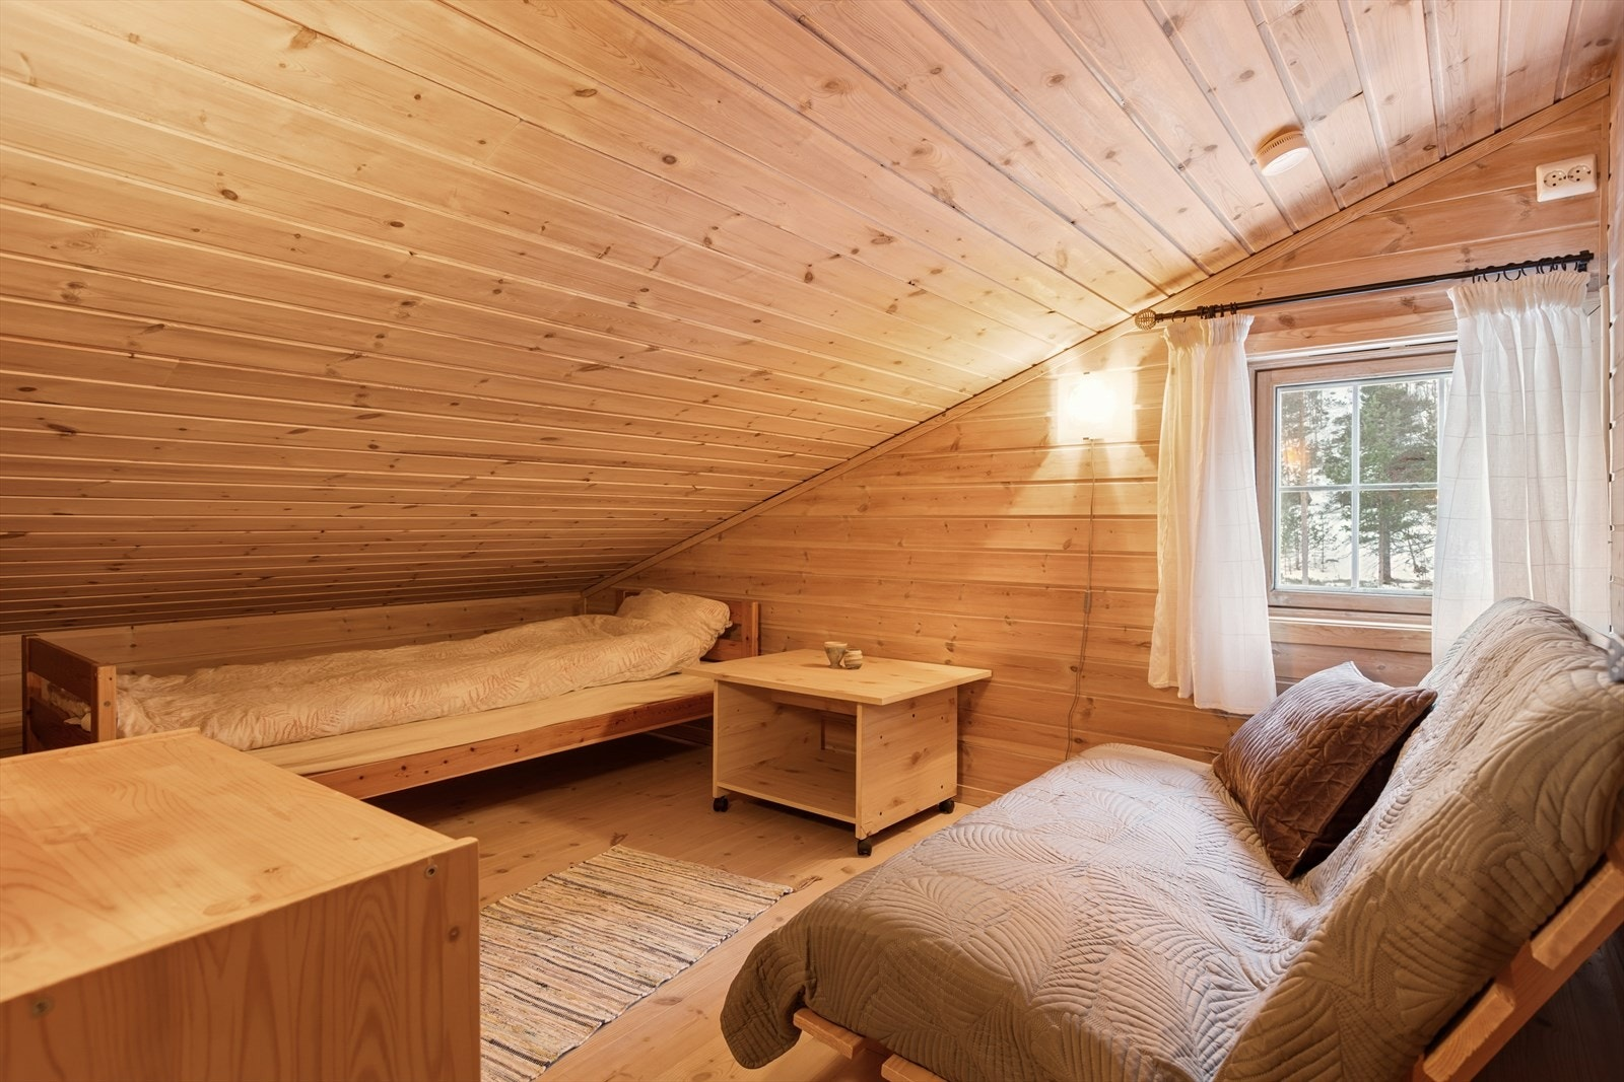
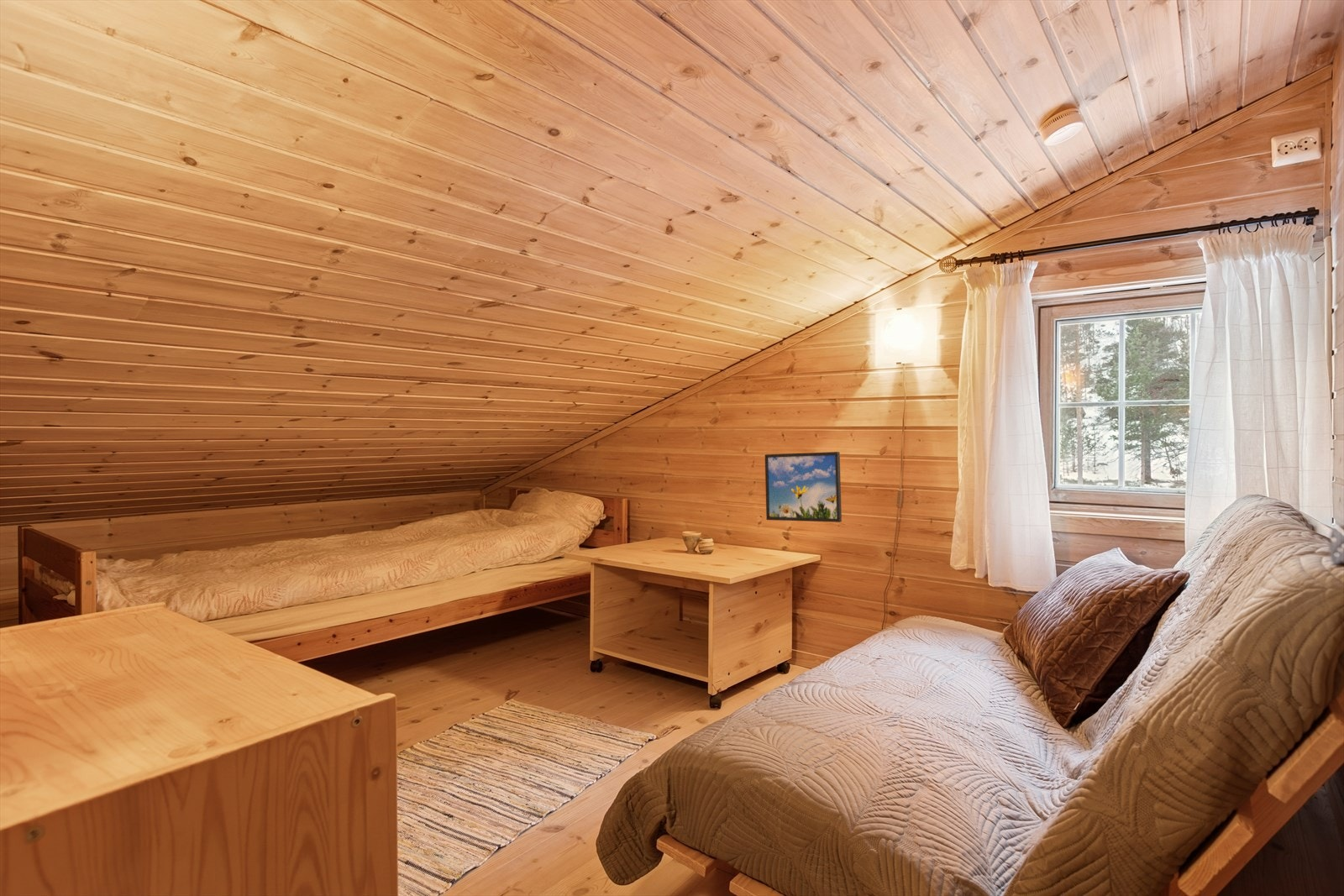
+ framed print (801, 486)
